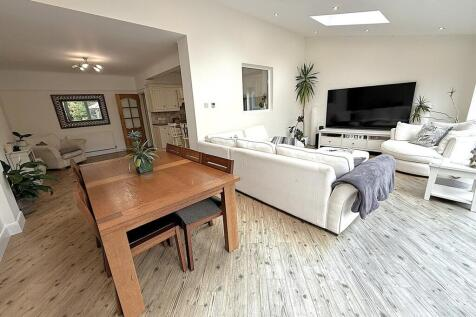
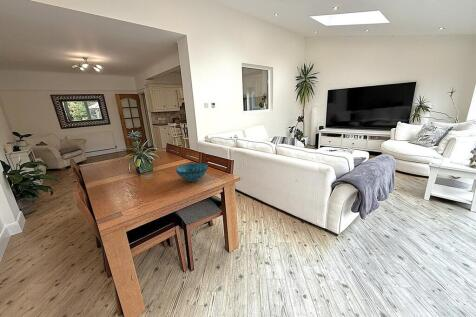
+ decorative bowl (192, 173)
